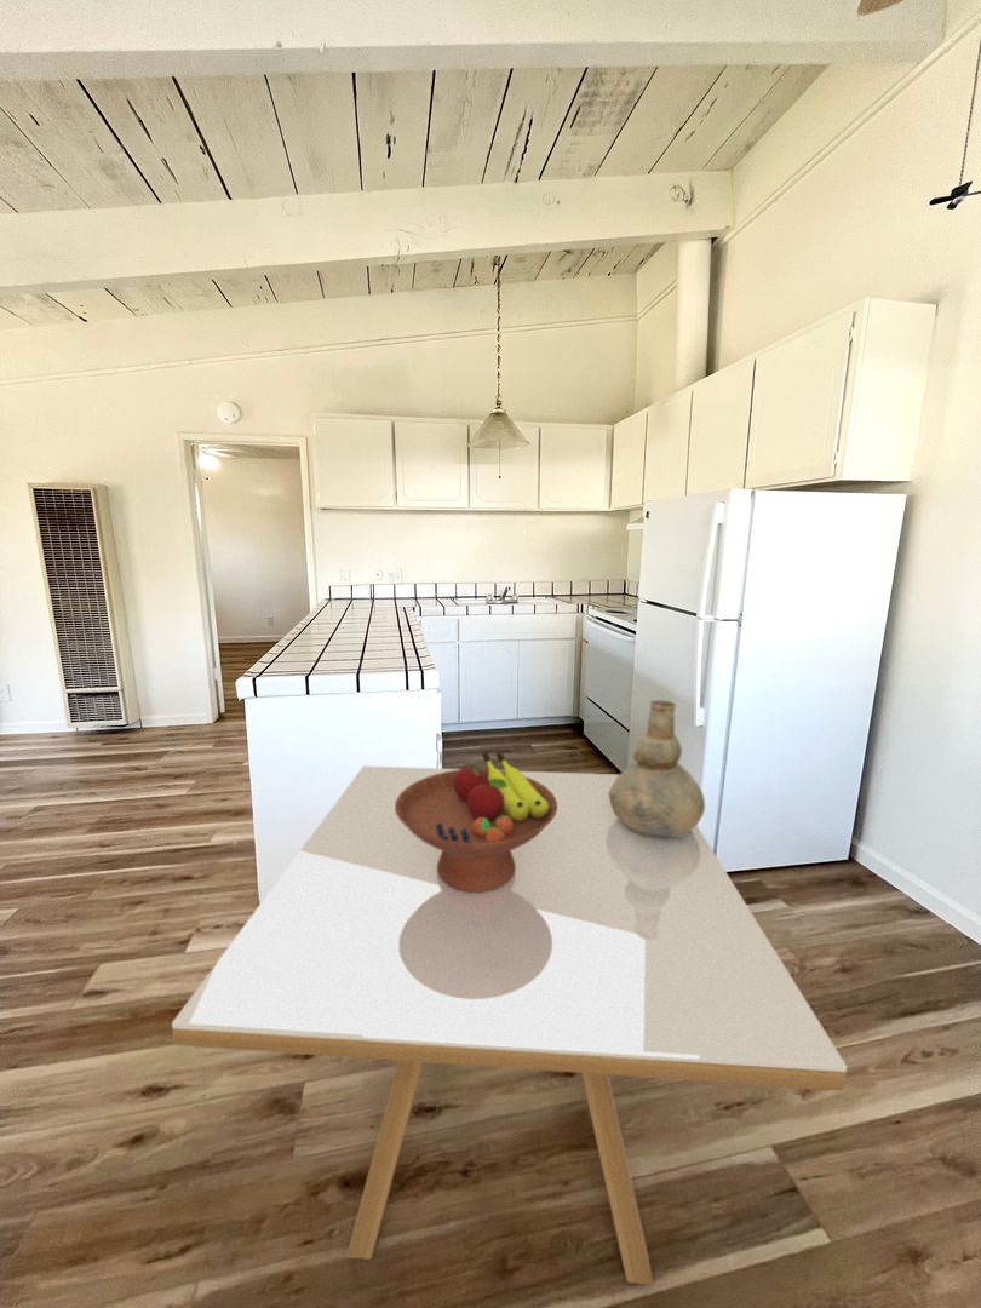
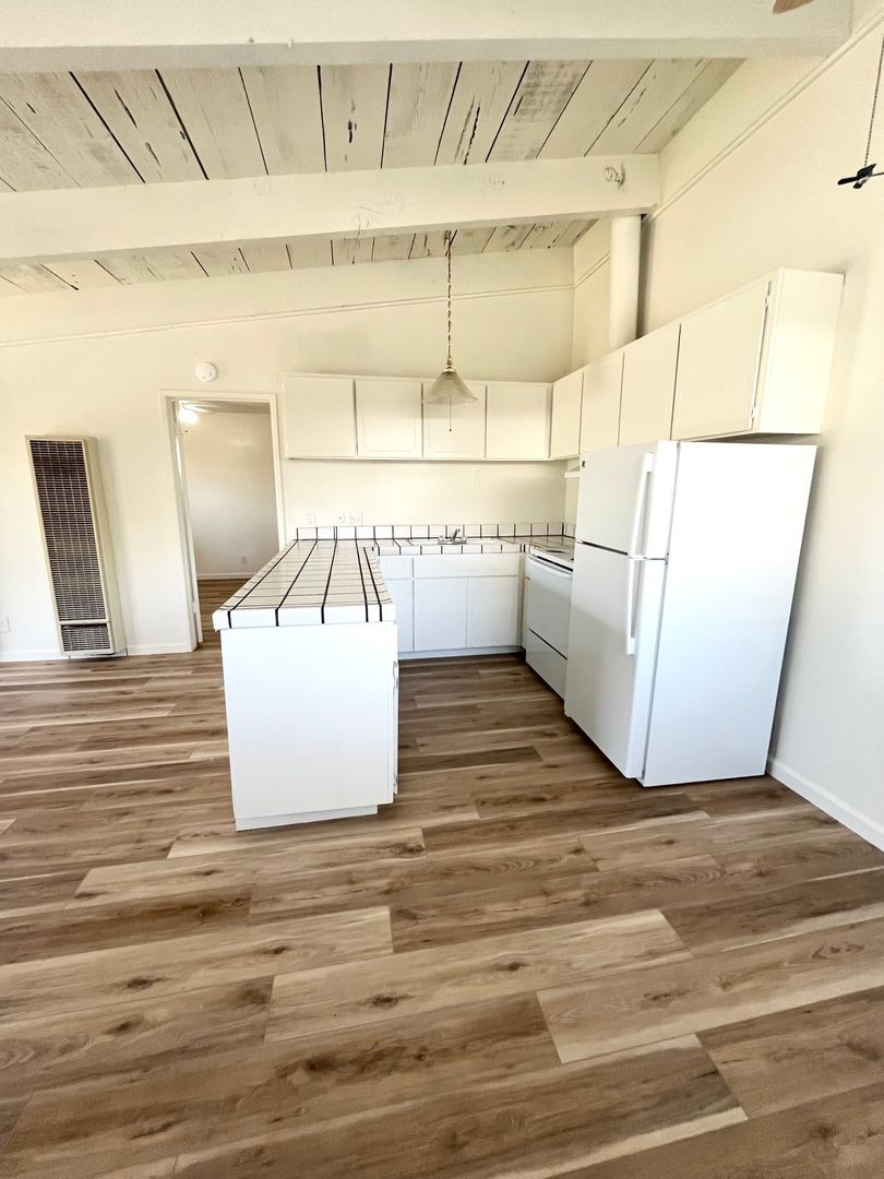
- vase (658, 763)
- fruit bowl (476, 821)
- dining table (505, 992)
